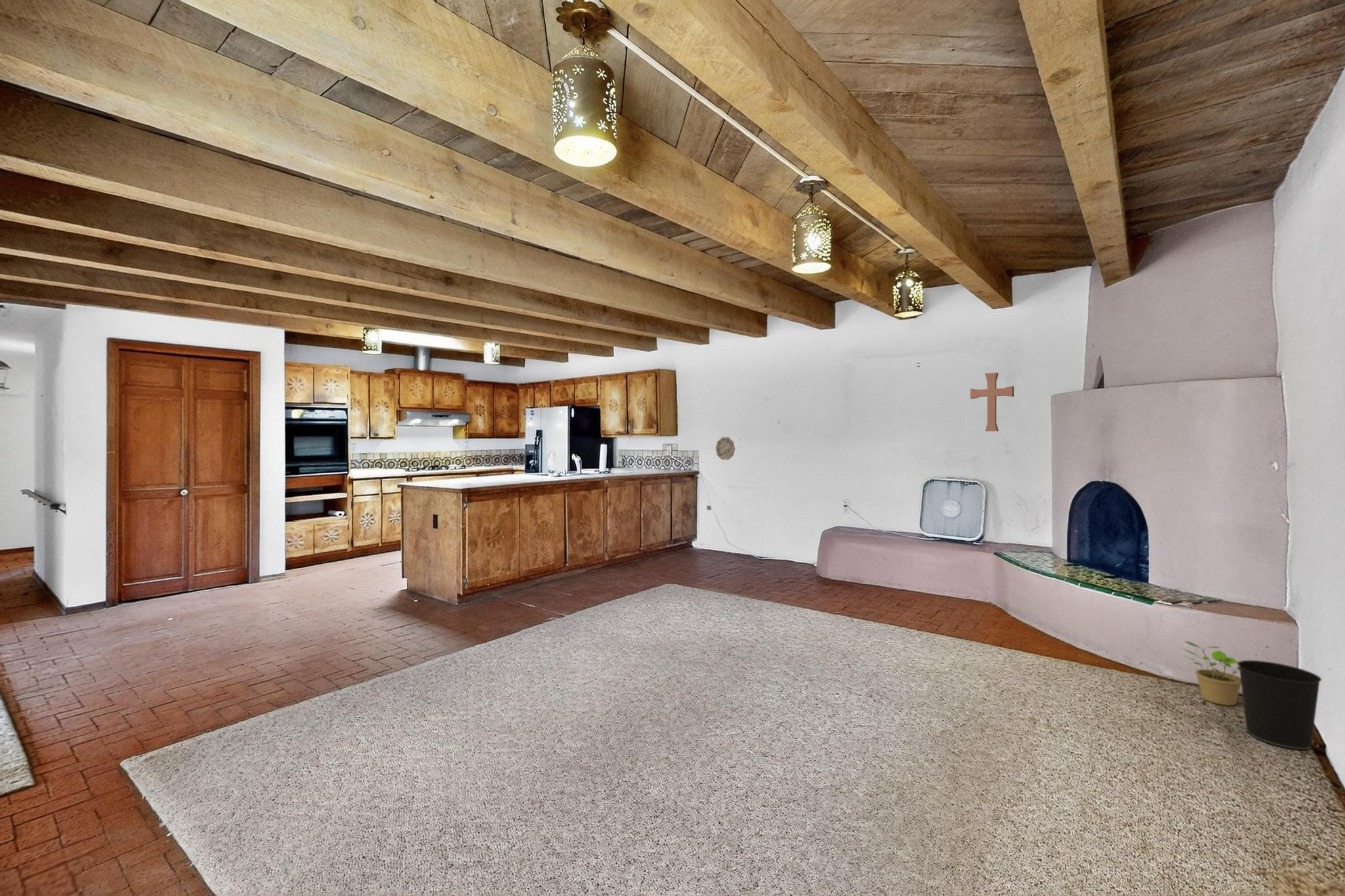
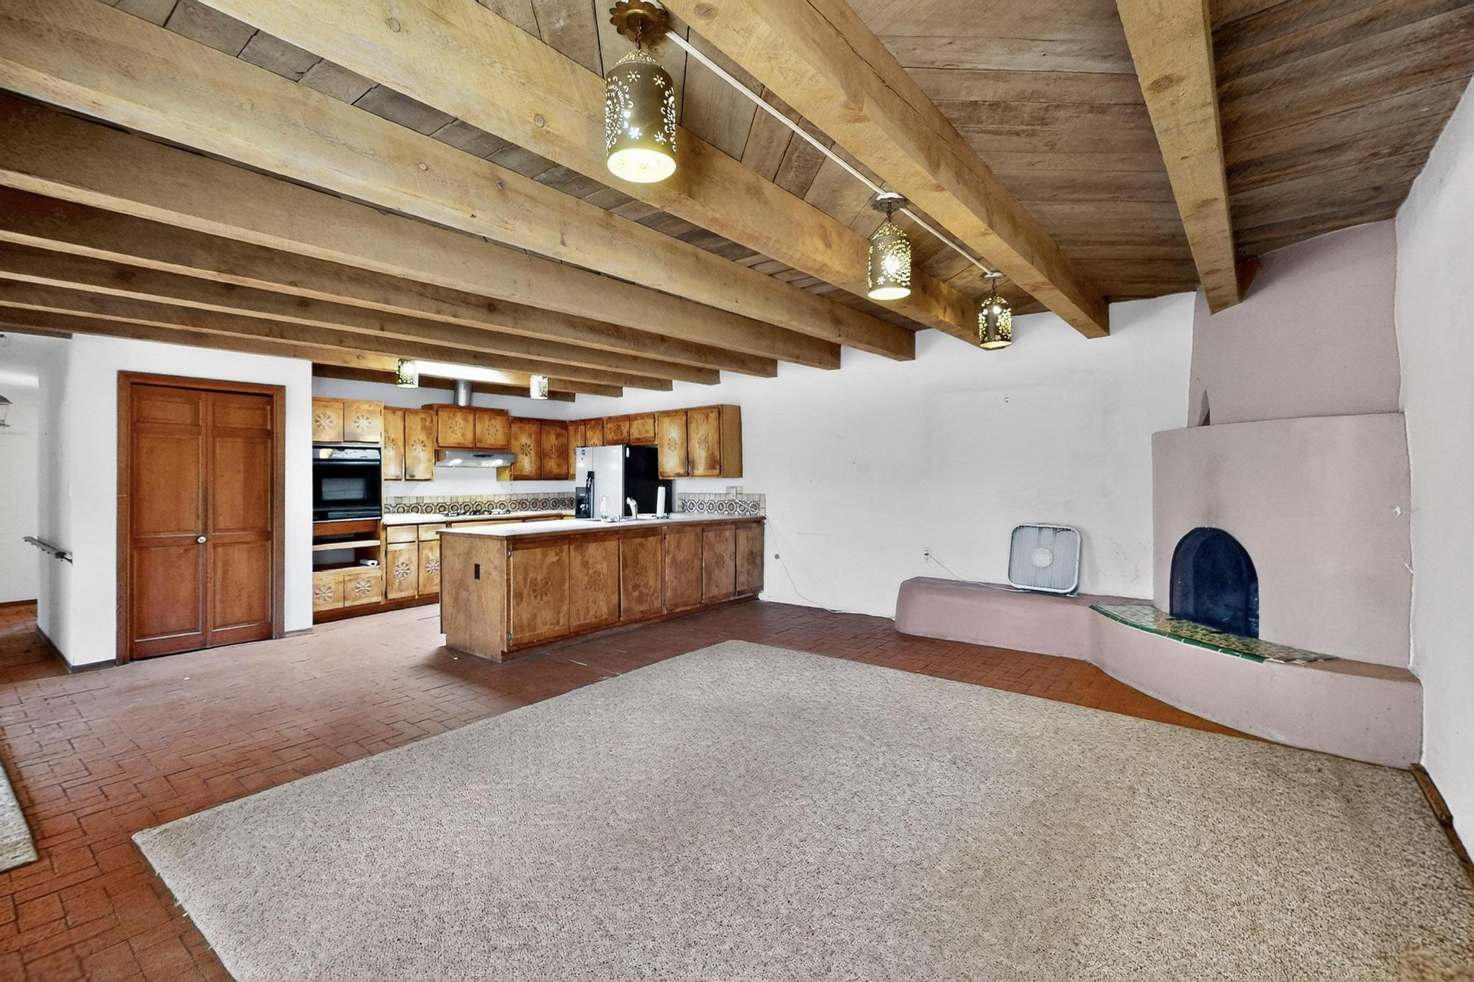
- decorative plate (725, 448)
- decorative cross (992, 402)
- wastebasket (1277, 704)
- potted plant (1215, 670)
